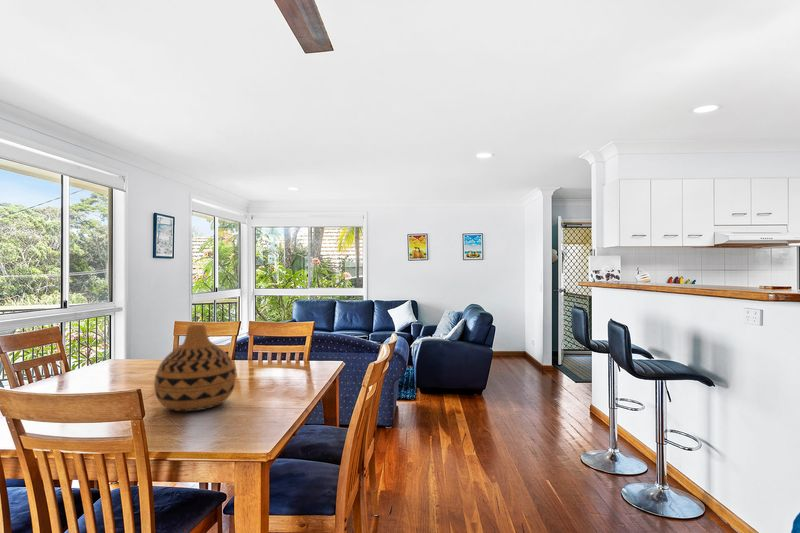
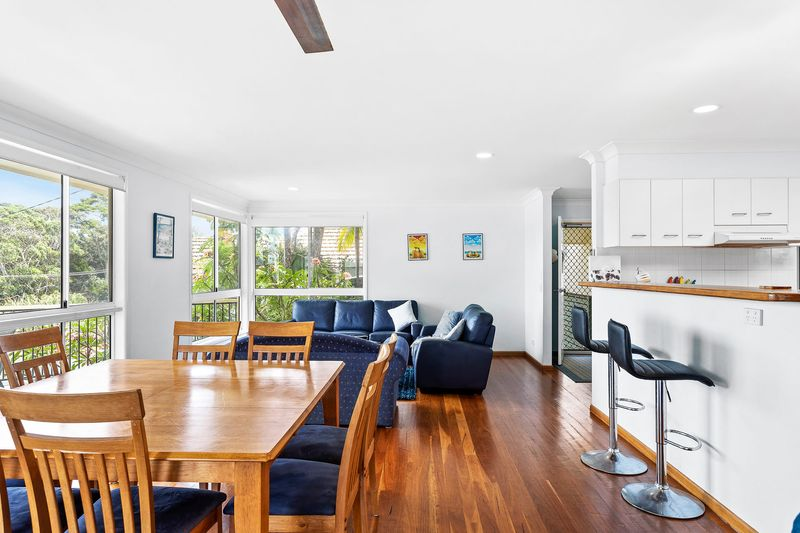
- vase (196, 365)
